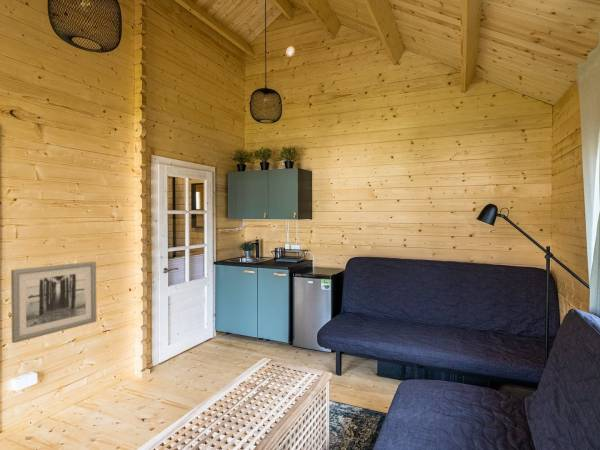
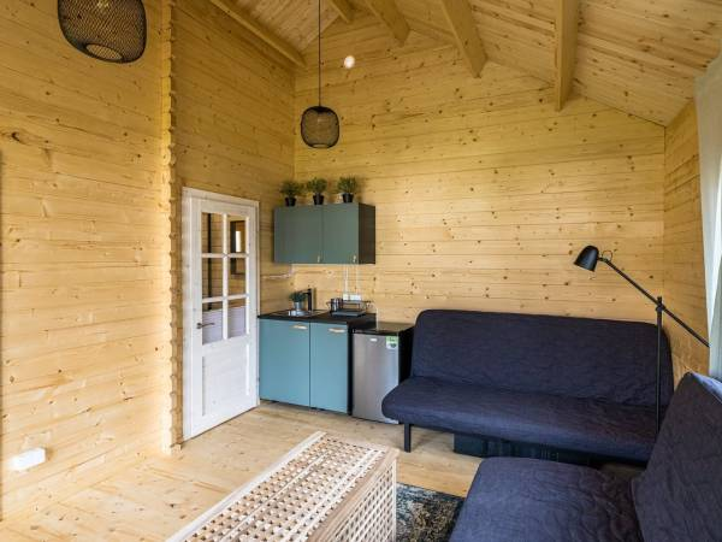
- wall art (57, 298)
